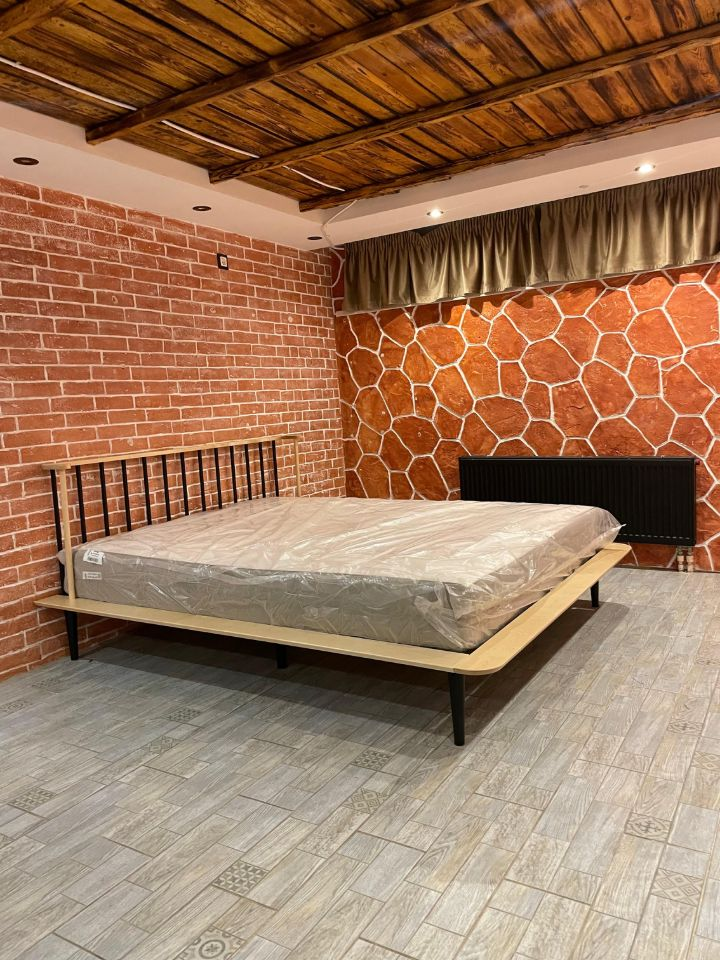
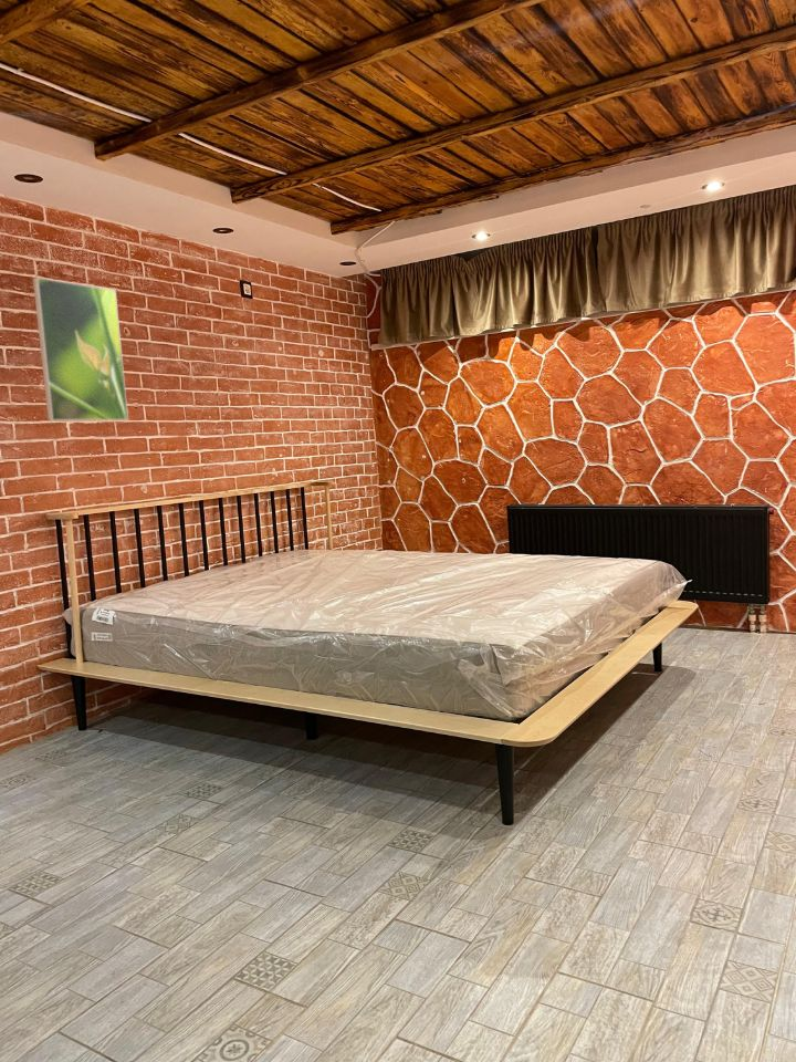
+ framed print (83, 353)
